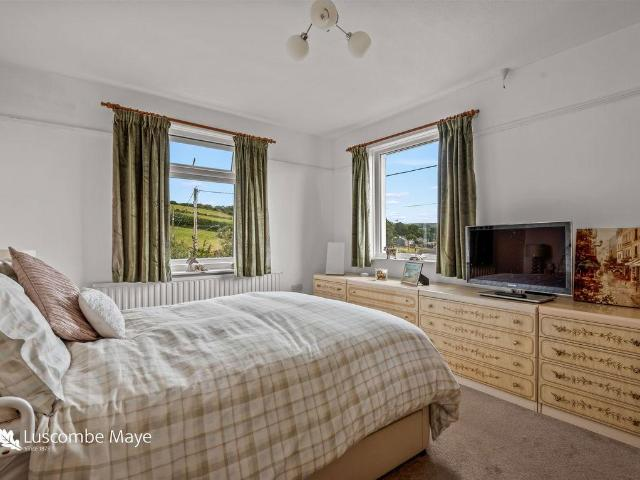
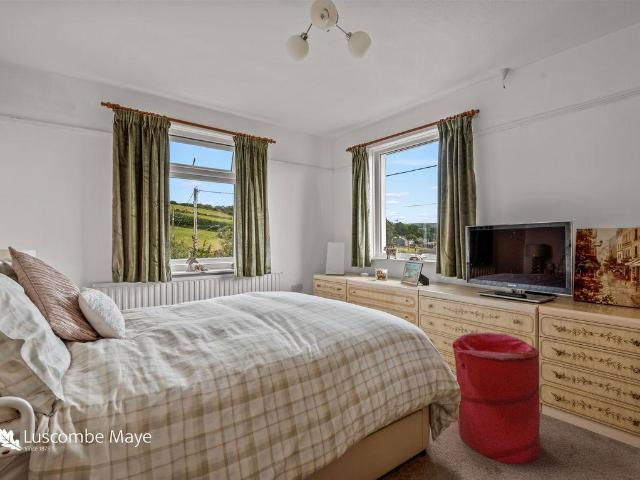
+ laundry hamper (494, 390)
